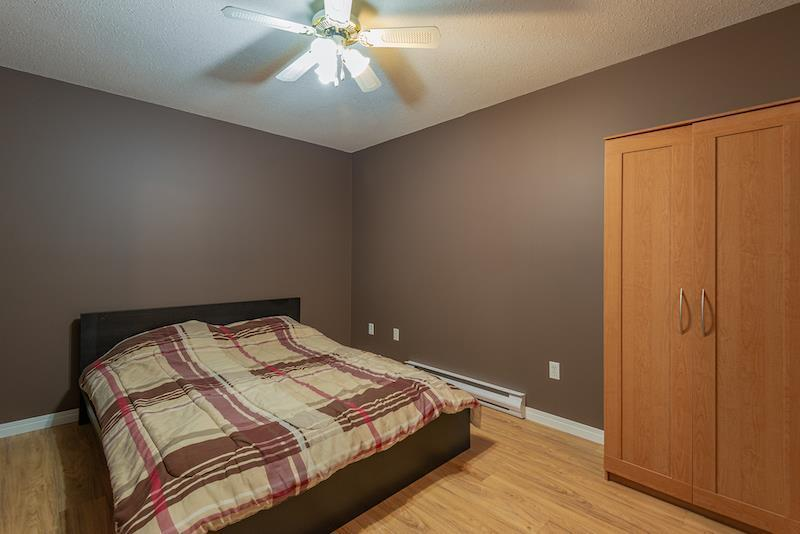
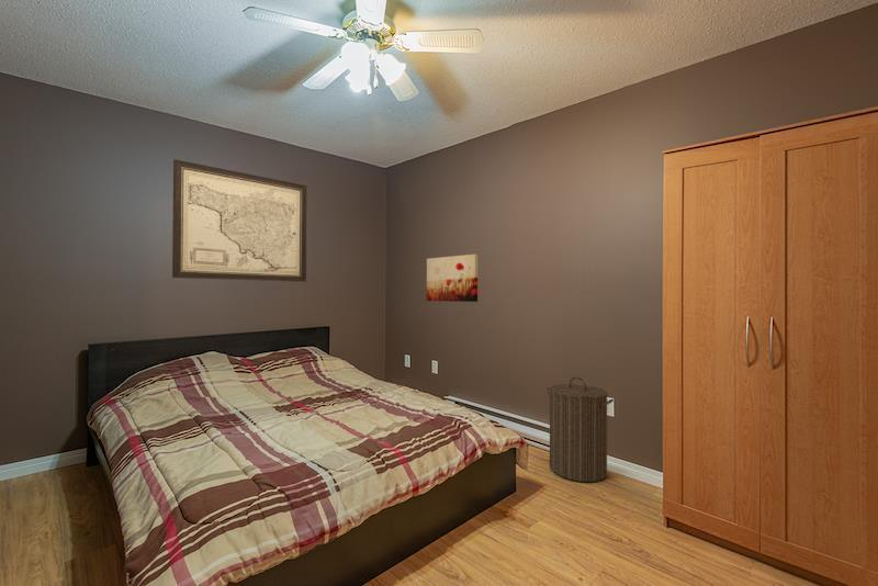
+ laundry hamper (577, 422)
+ wall art (450, 279)
+ wall art (246, 226)
